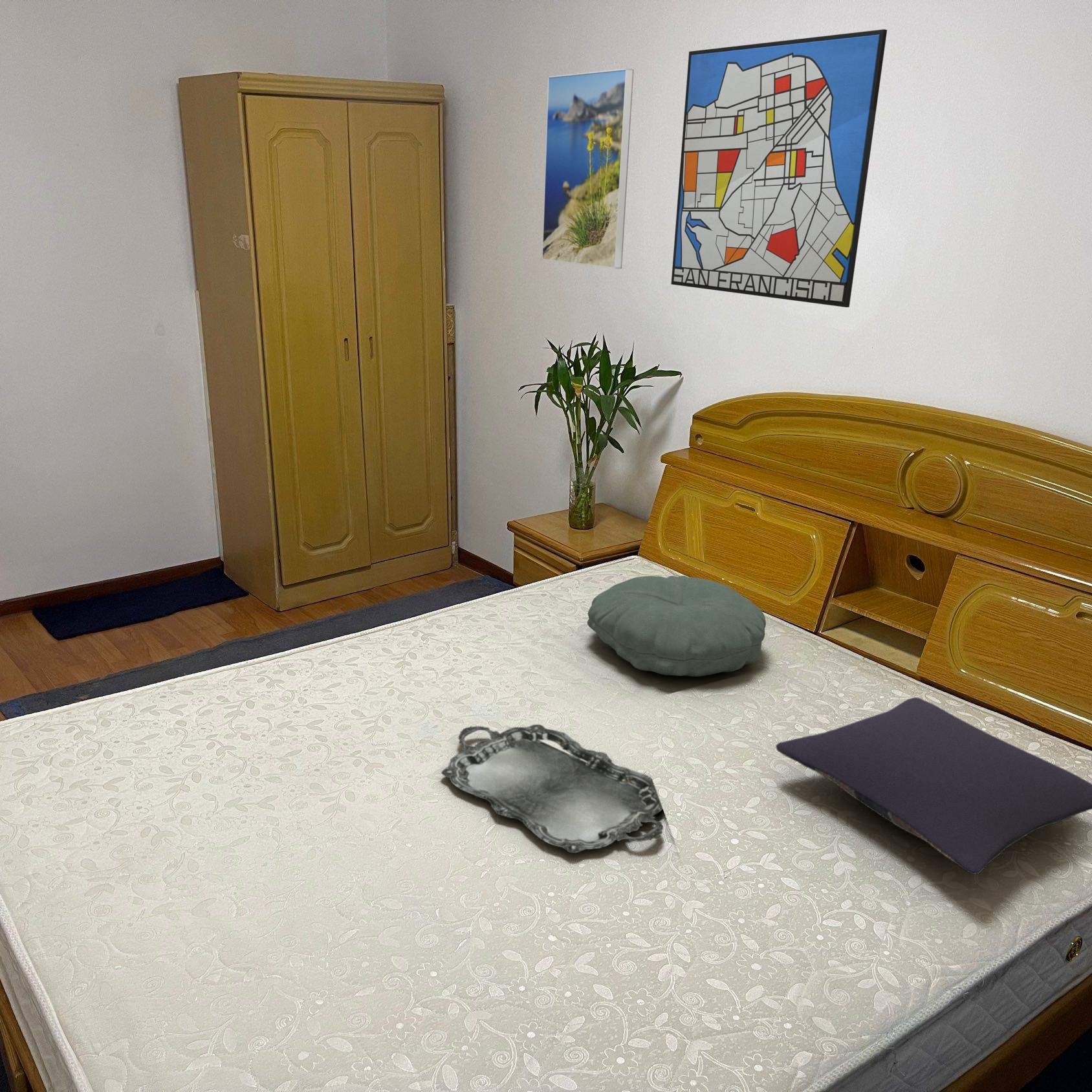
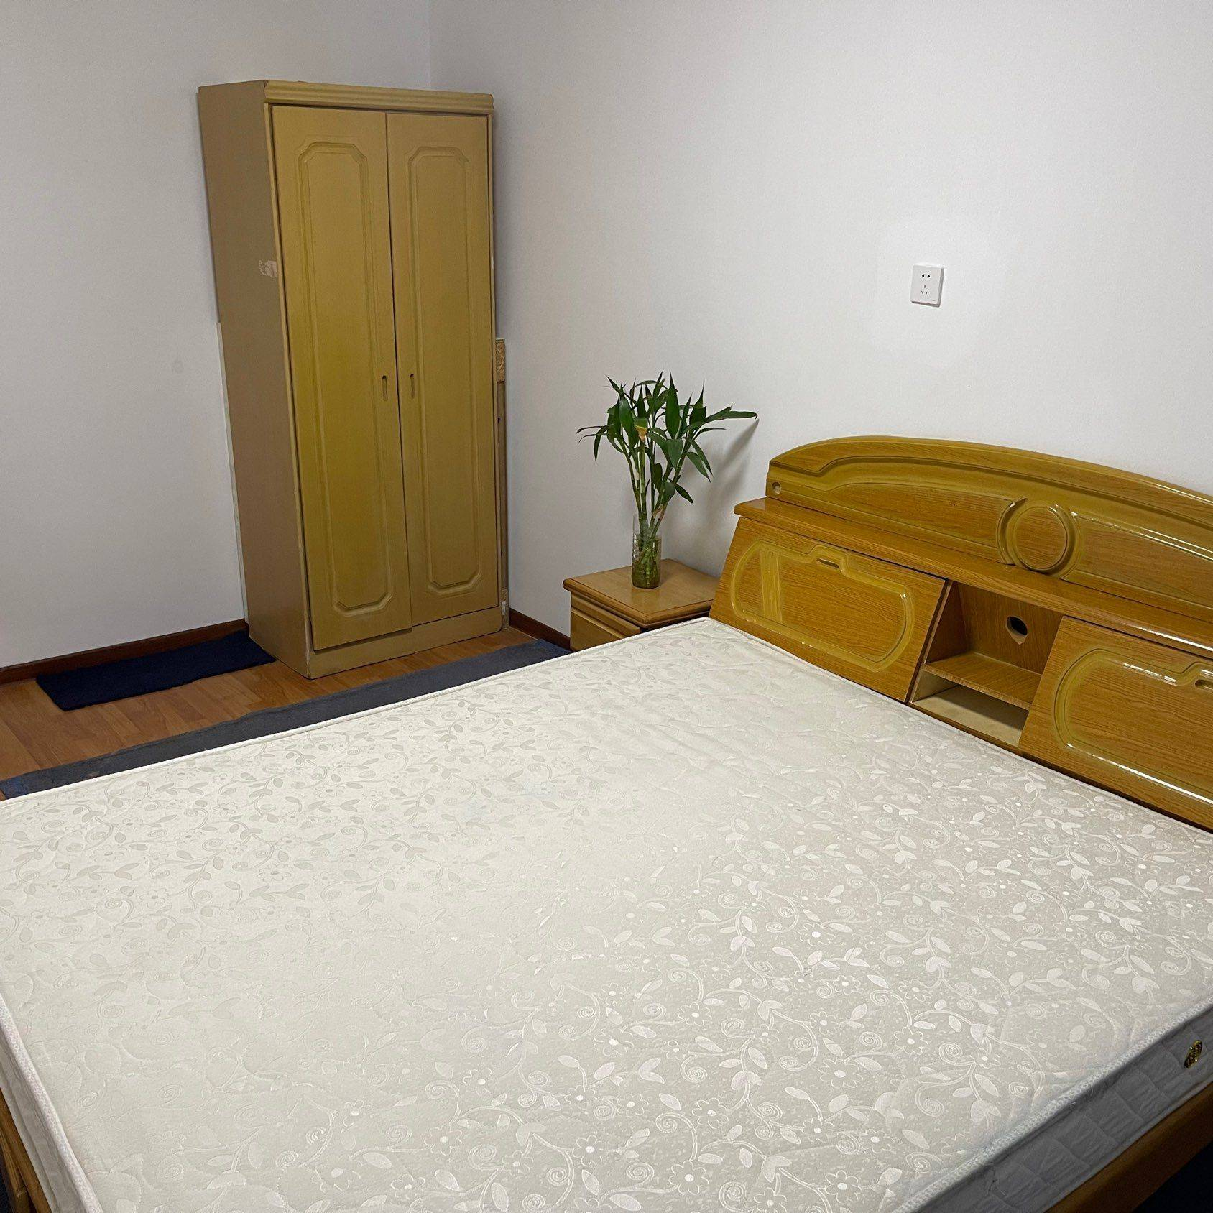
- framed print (584, 171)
- serving tray (554, 782)
- pillow (939, 772)
- wall art (765, 173)
- pillow (680, 621)
